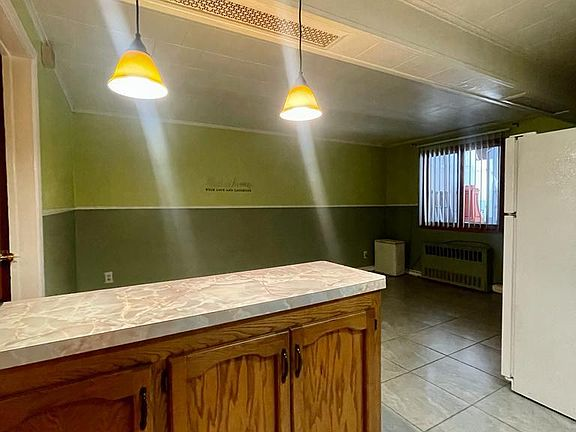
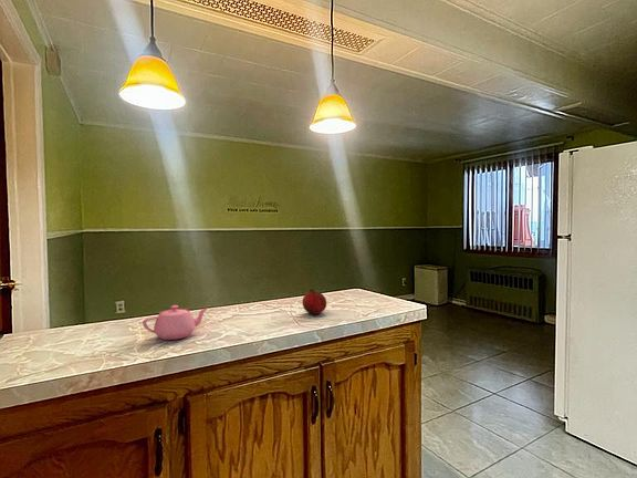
+ fruit (314, 301)
+ teapot (177, 320)
